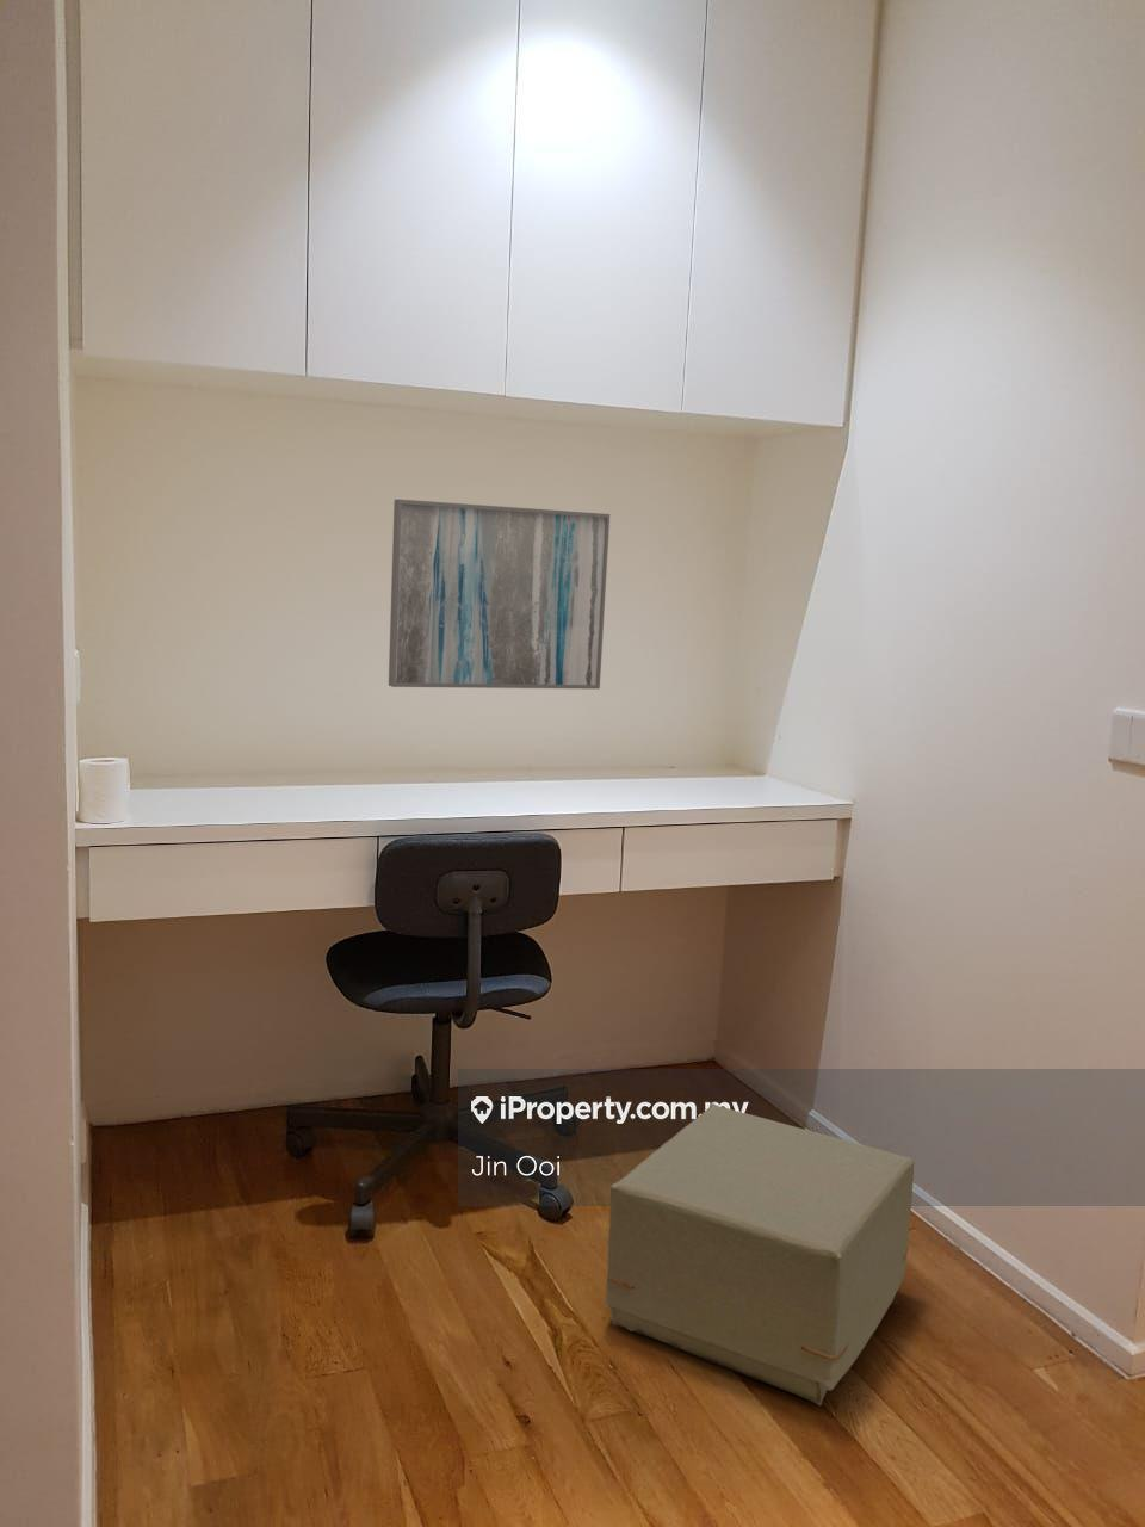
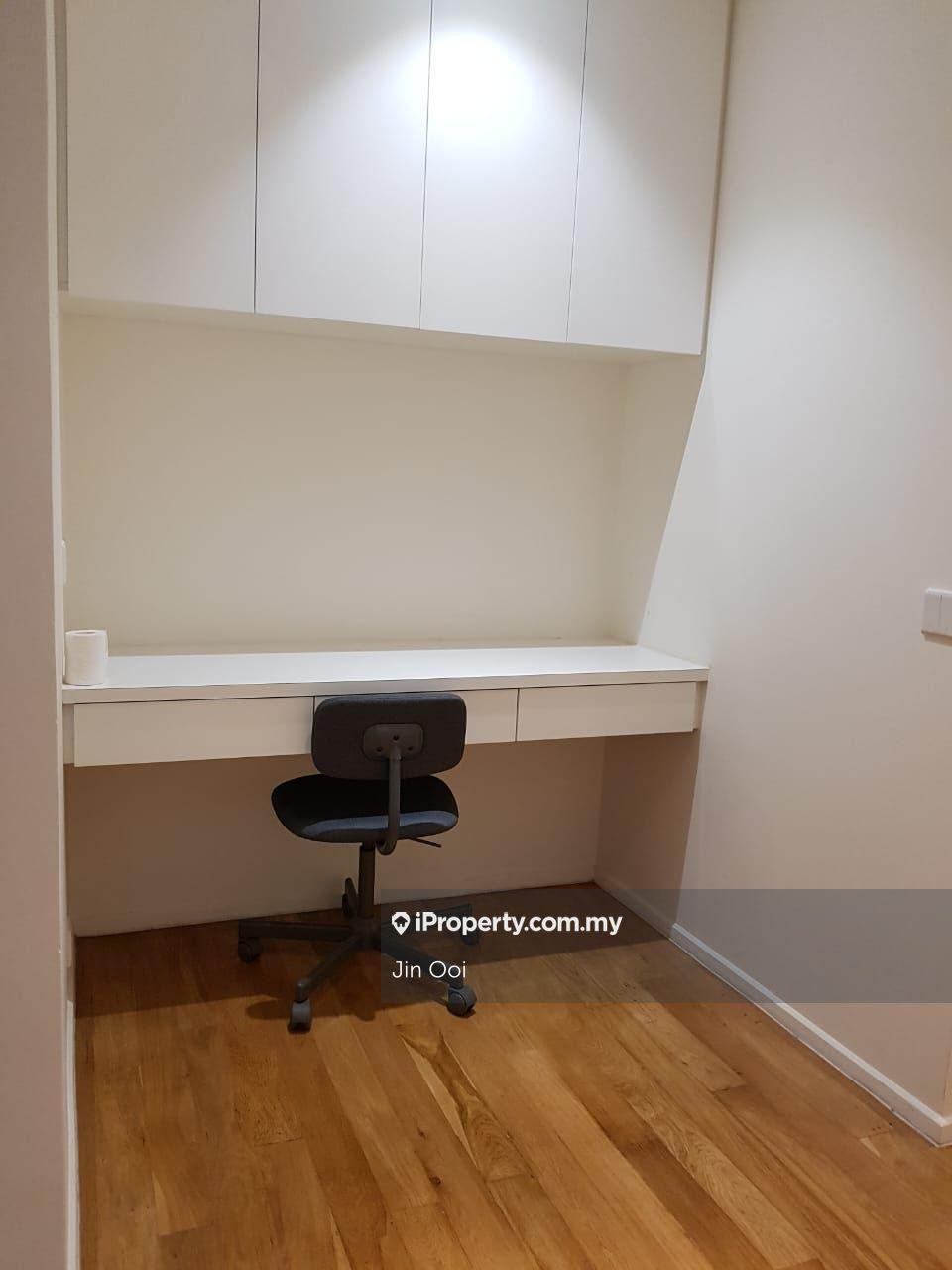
- wall art (500, 598)
- cardboard box (763, 1237)
